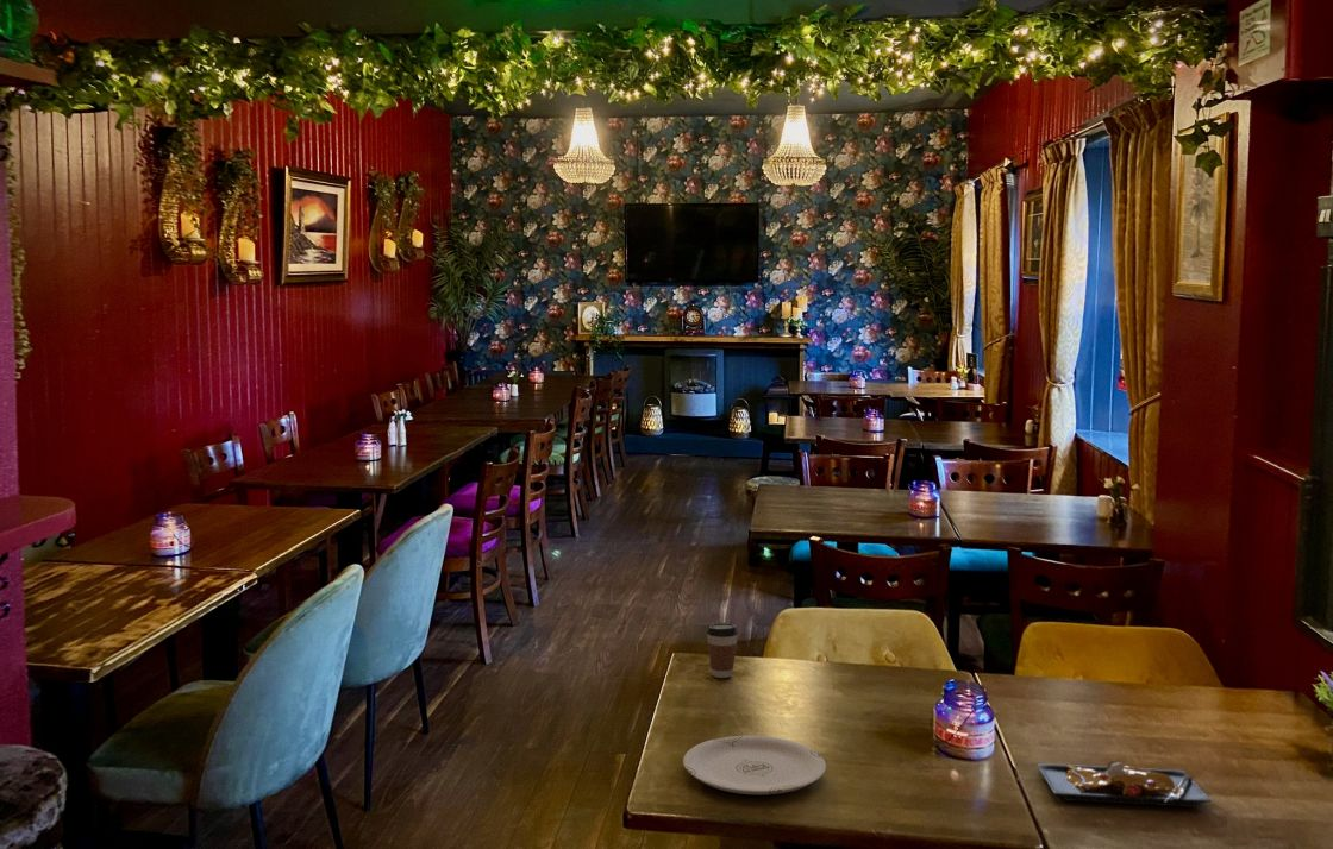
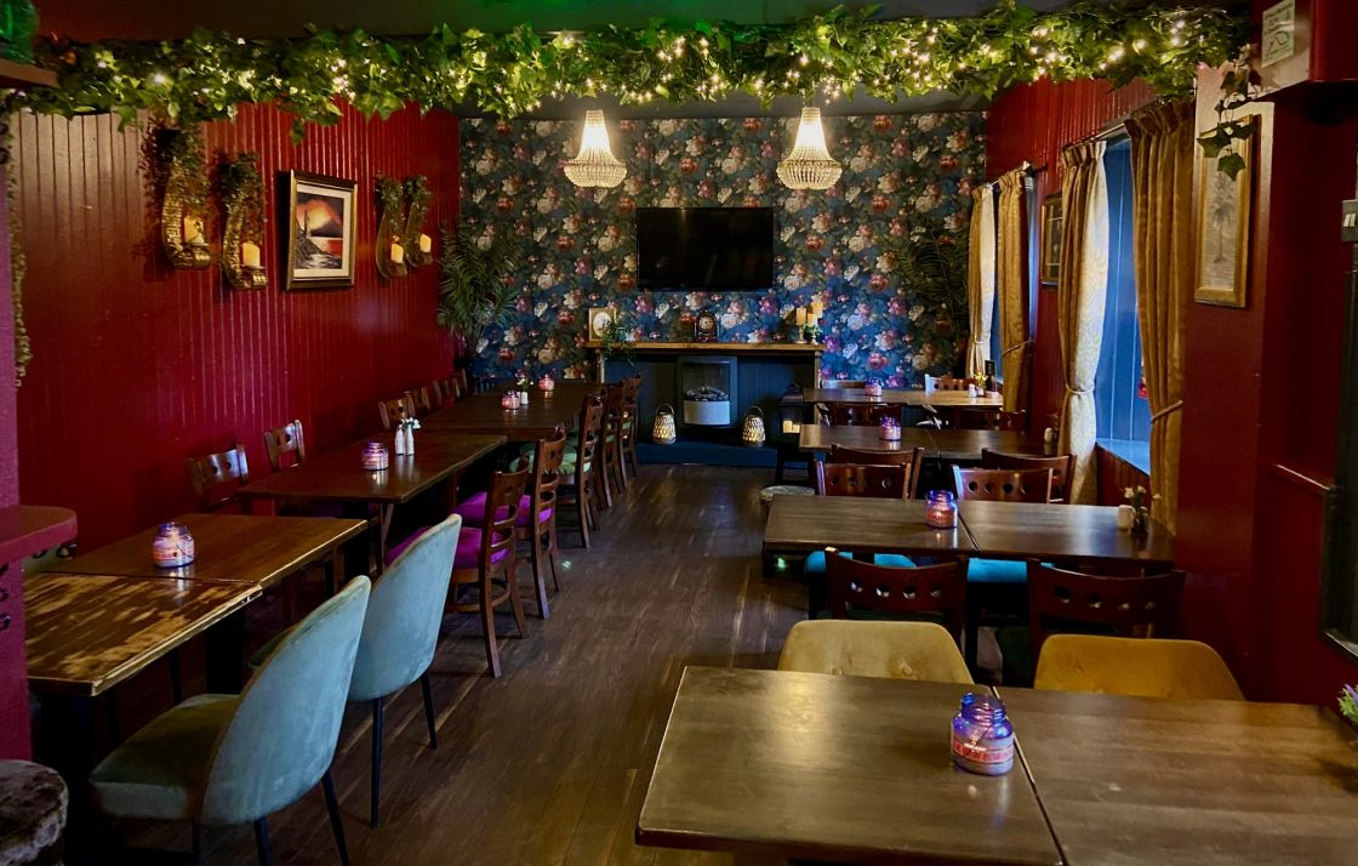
- plate (1126, 779)
- coffee cup (721, 649)
- plate (753, 767)
